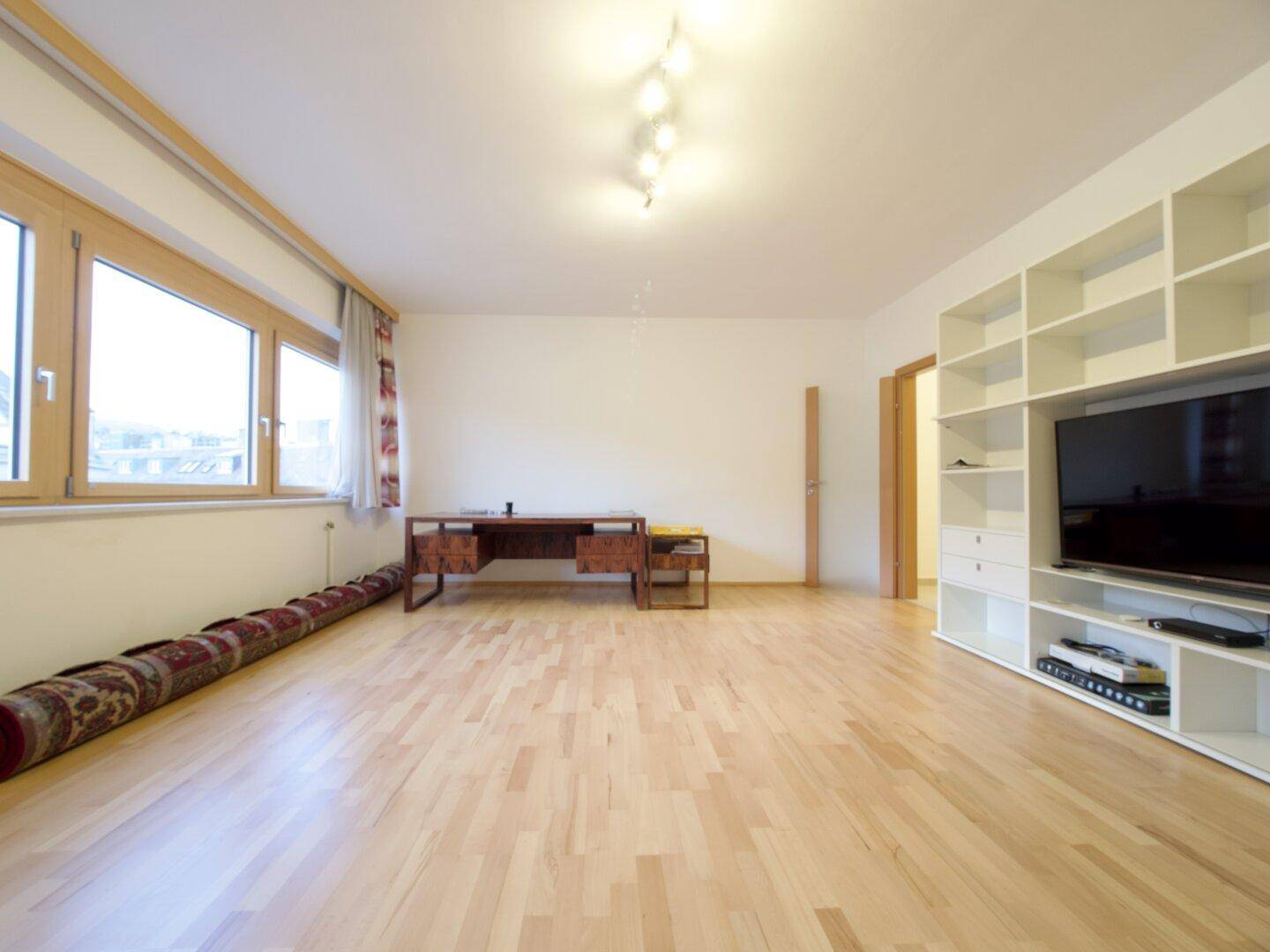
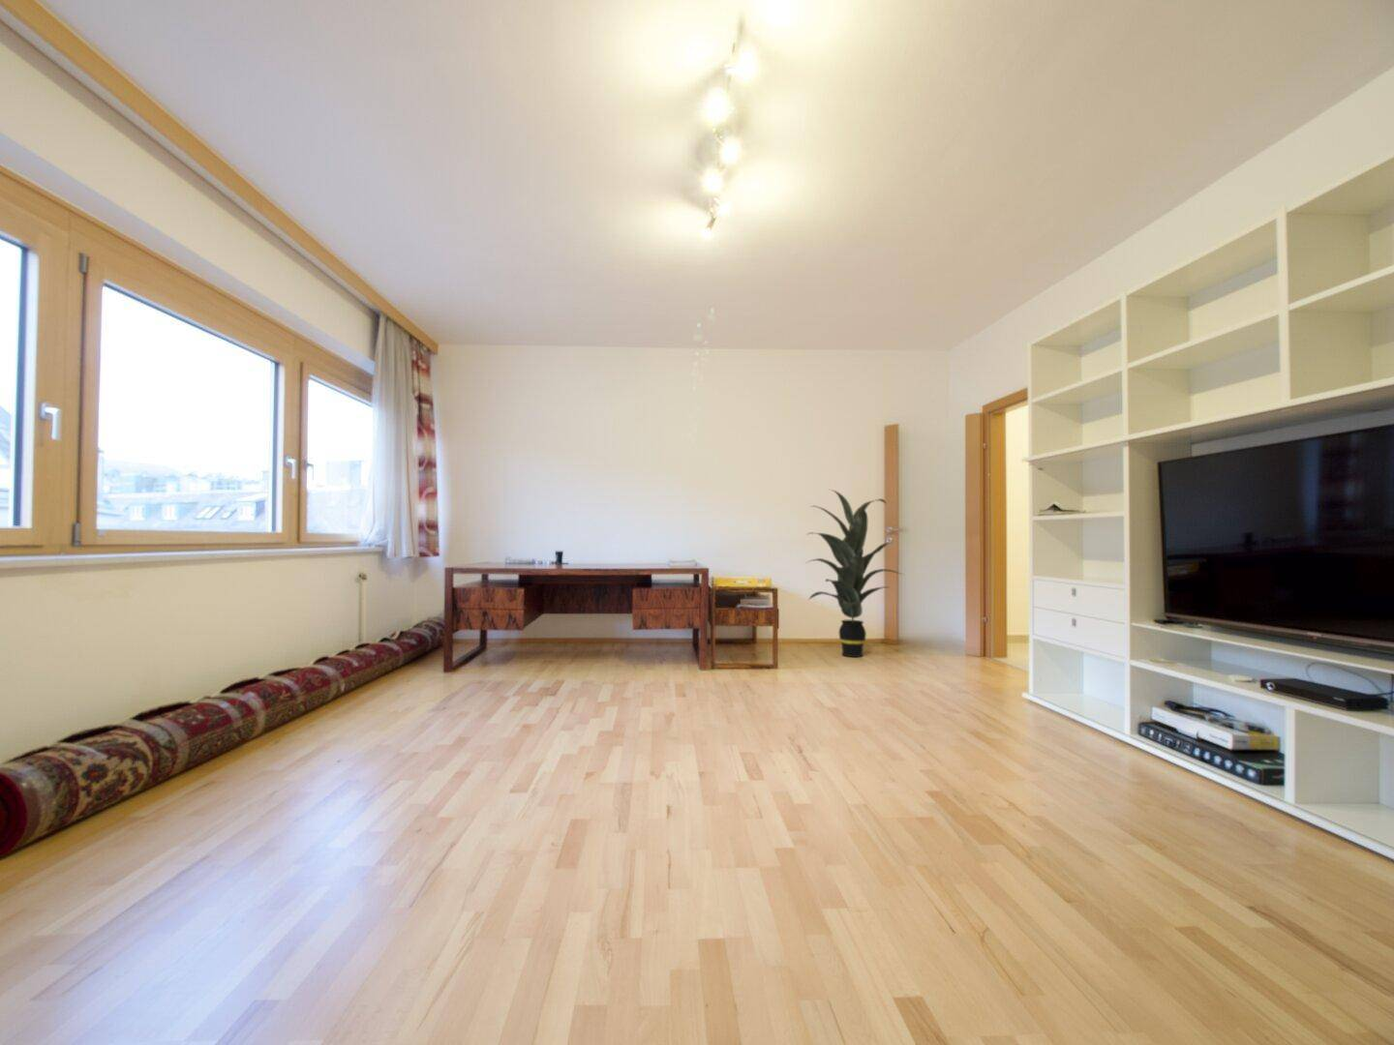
+ indoor plant (845, 571)
